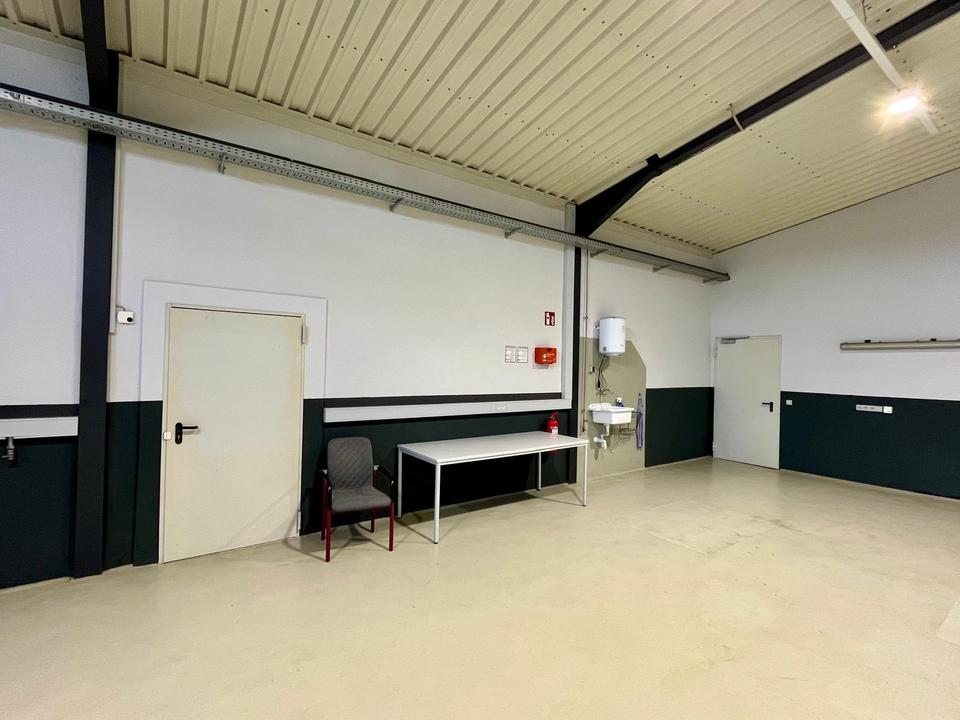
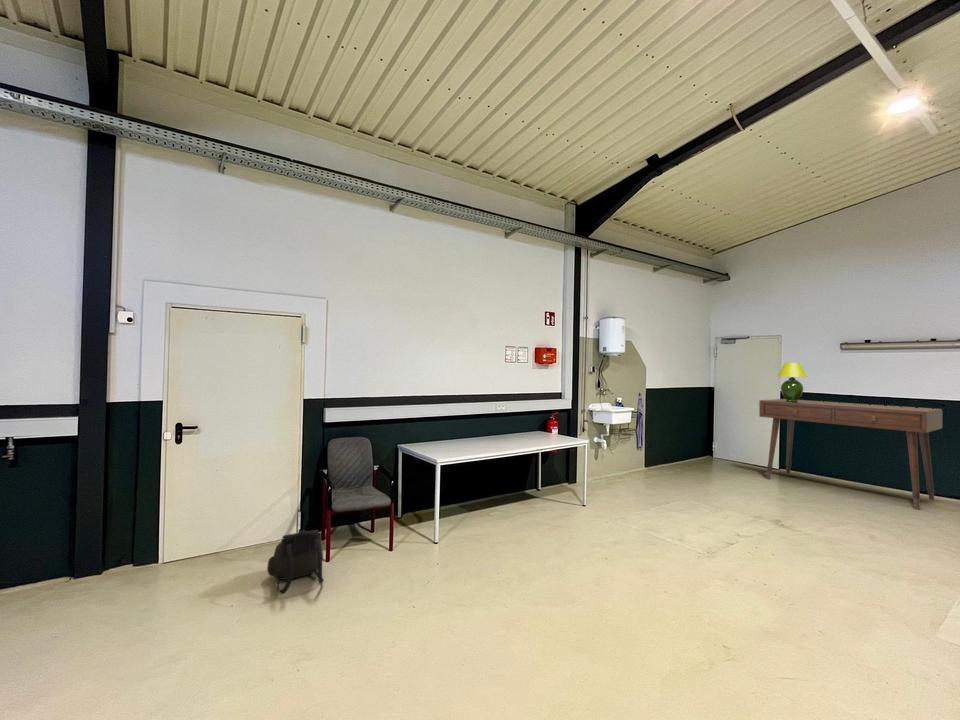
+ backpack (299, 554)
+ desk (843, 424)
+ table lamp (792, 382)
